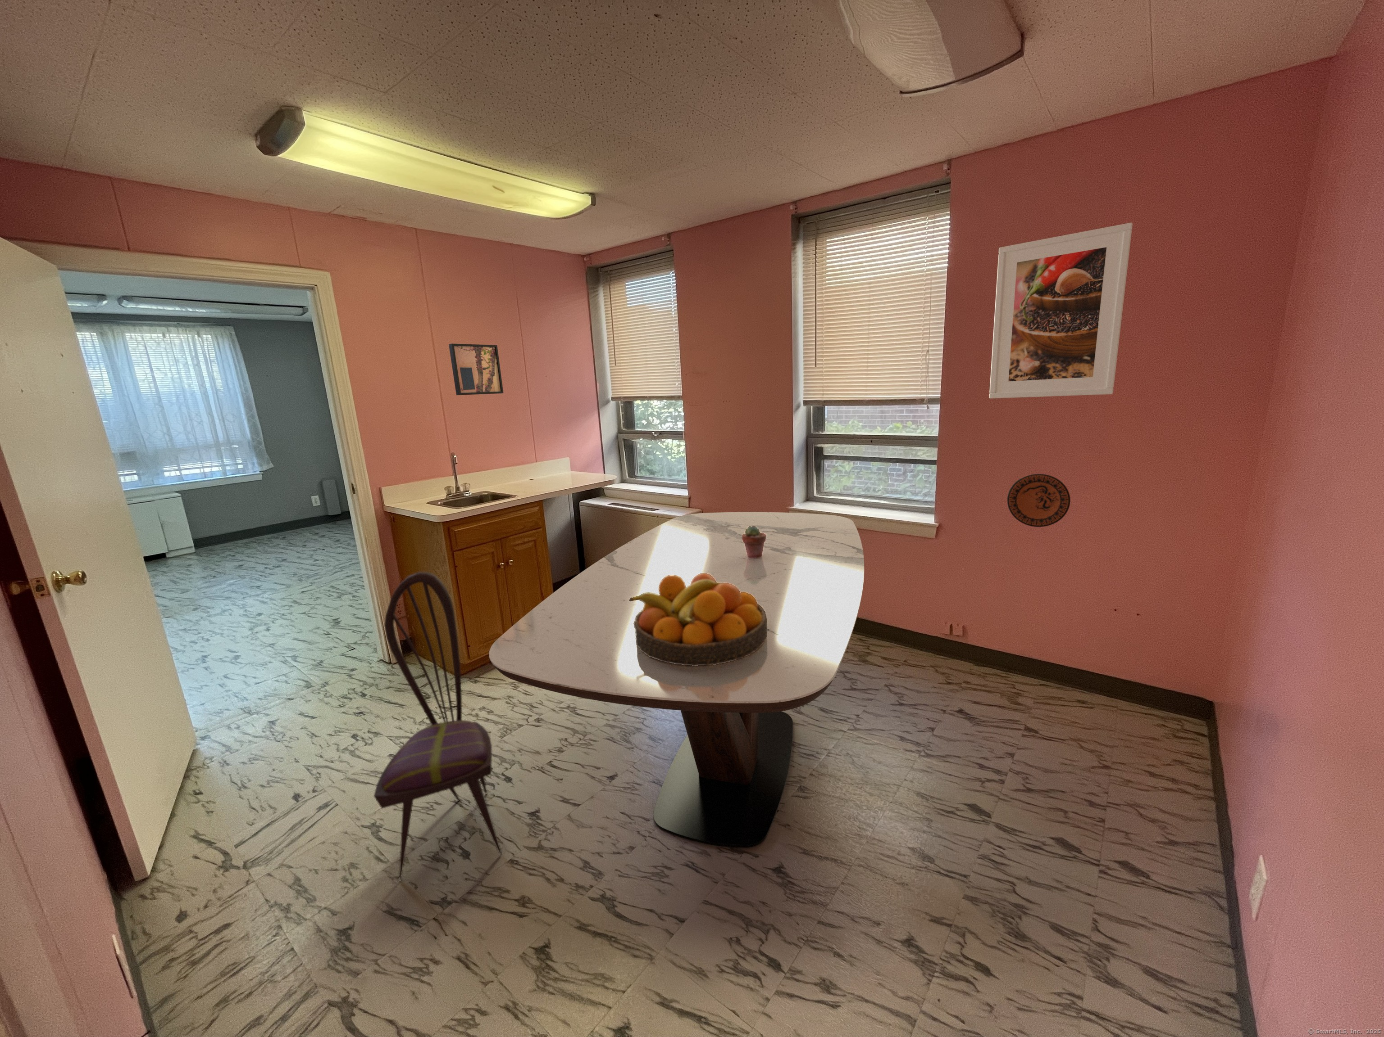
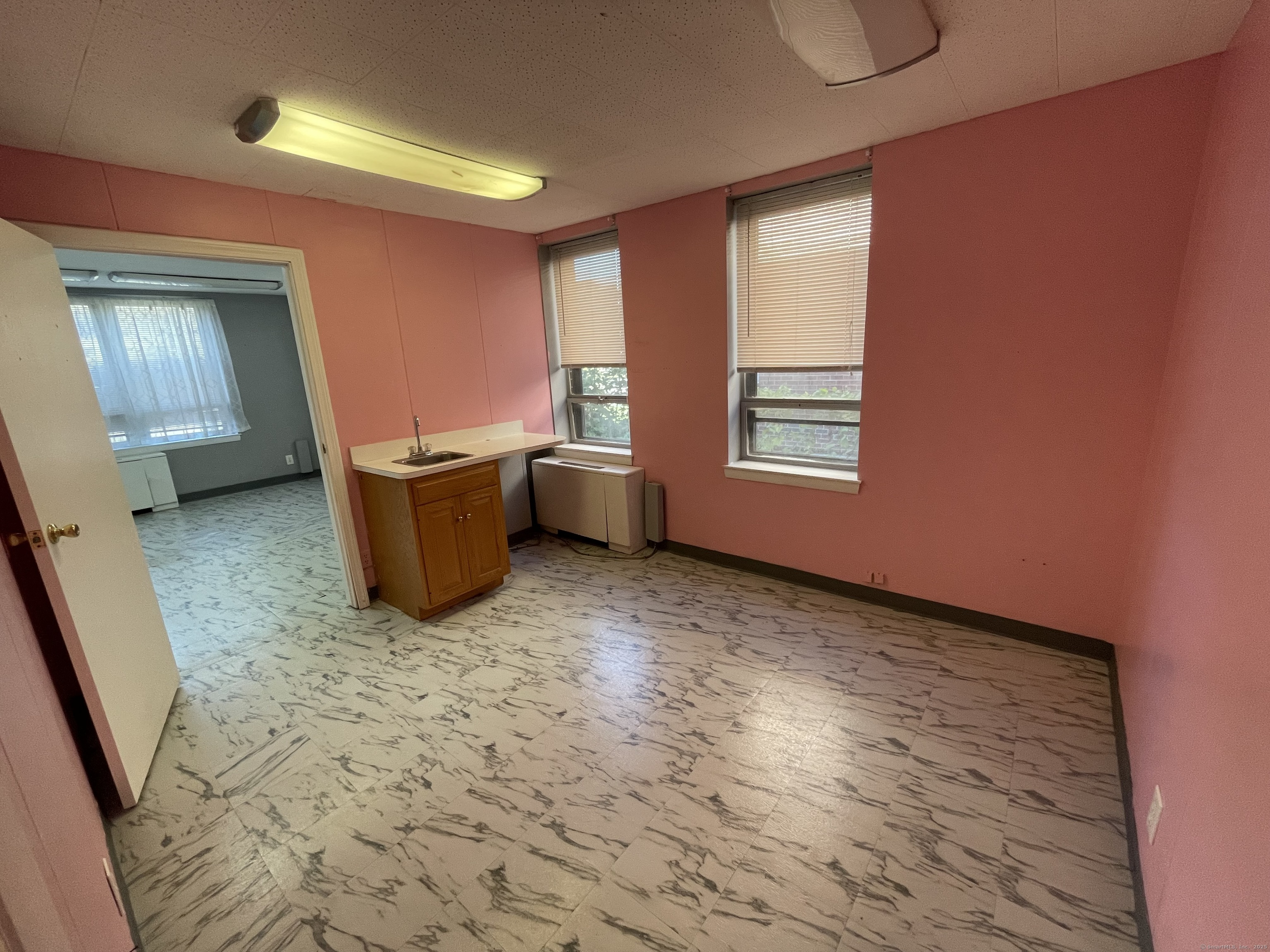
- dining table (726, 669)
- decorative plate (1037, 500)
- dining chair (440, 711)
- wall art (477, 369)
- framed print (1054, 319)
- potted succulent (754, 540)
- fruit bowl (700, 607)
